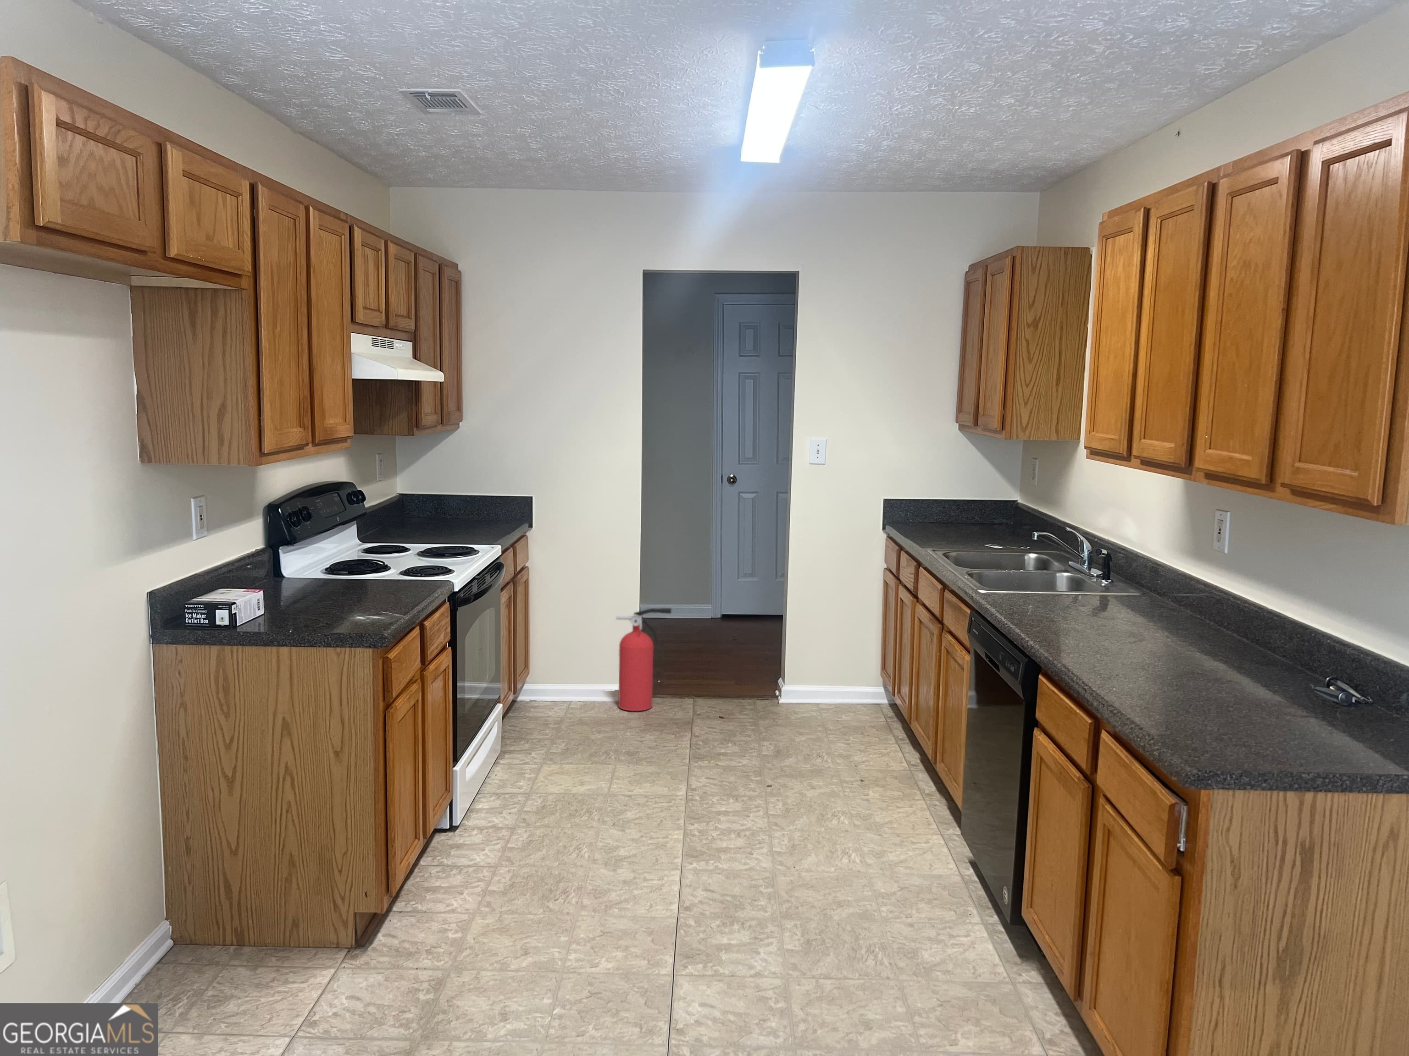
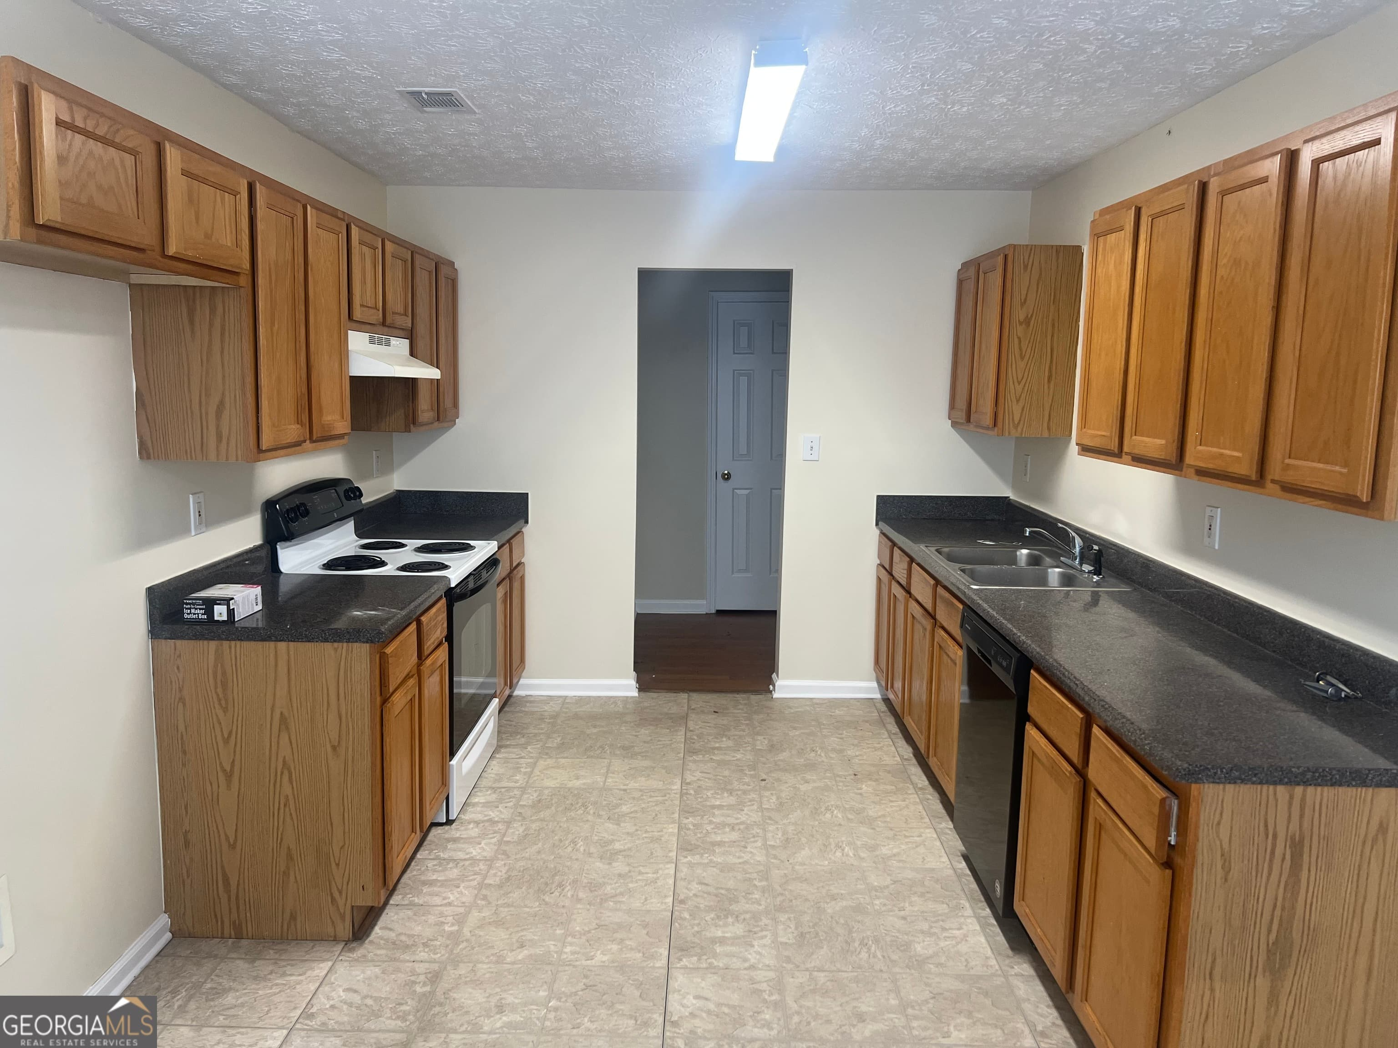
- fire extinguisher (642, 658)
